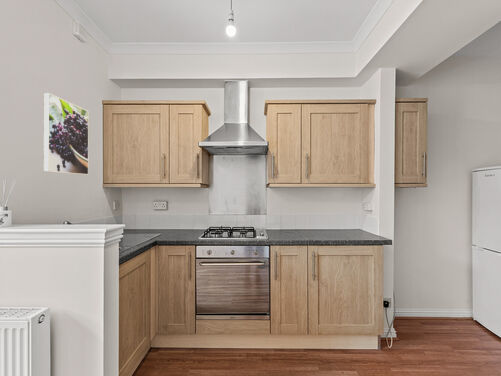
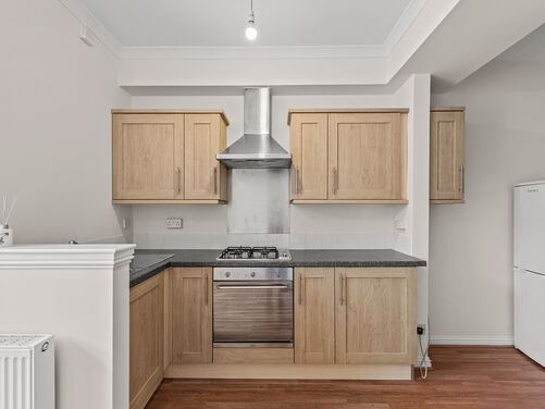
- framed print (68, 138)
